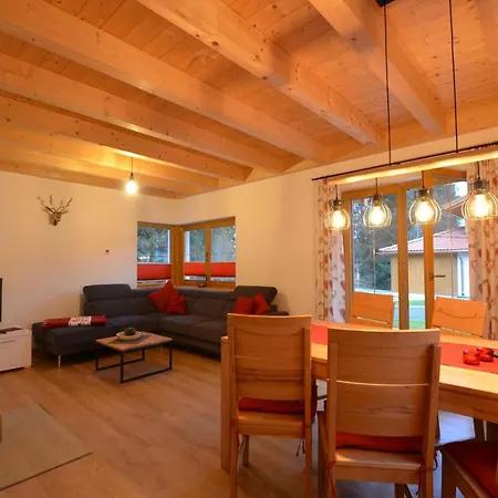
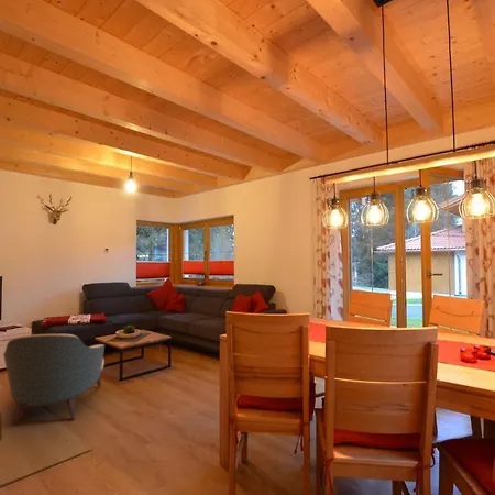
+ armchair (56, 365)
